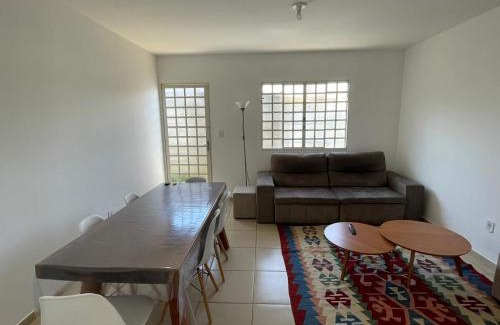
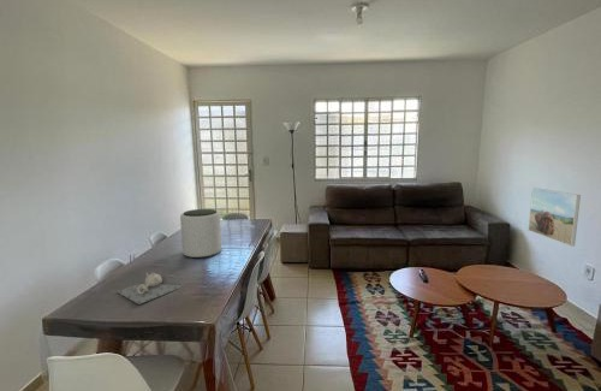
+ plant pot (201, 232)
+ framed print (552, 214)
+ teapot (150, 283)
